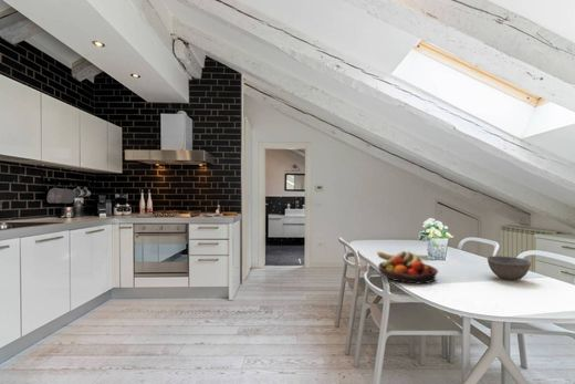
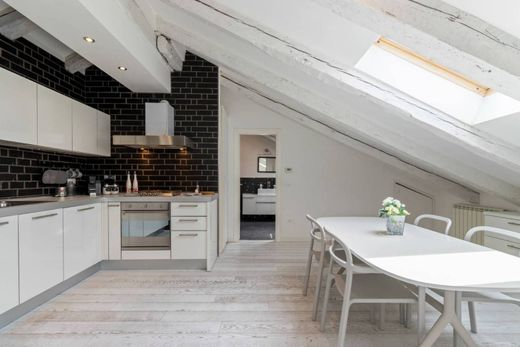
- fruit bowl (406, 264)
- bowl (508, 269)
